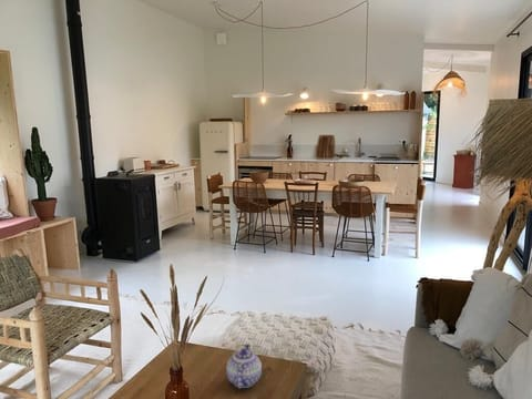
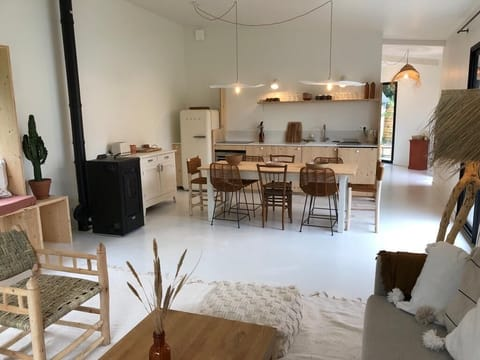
- teapot (244, 365)
